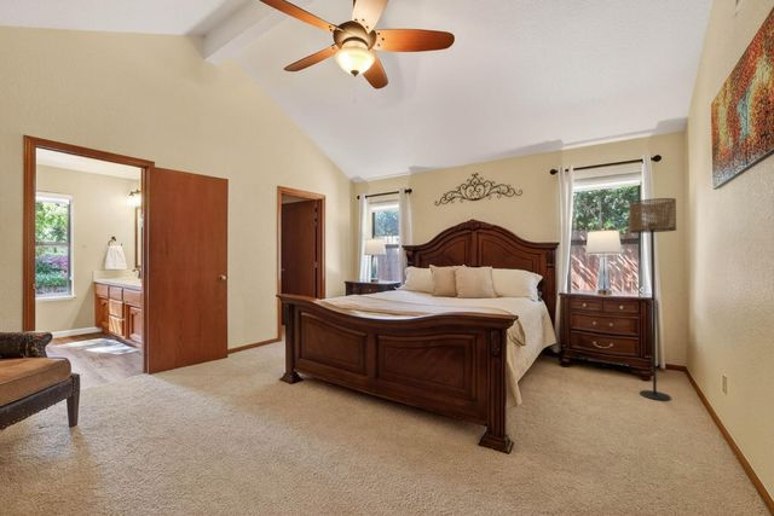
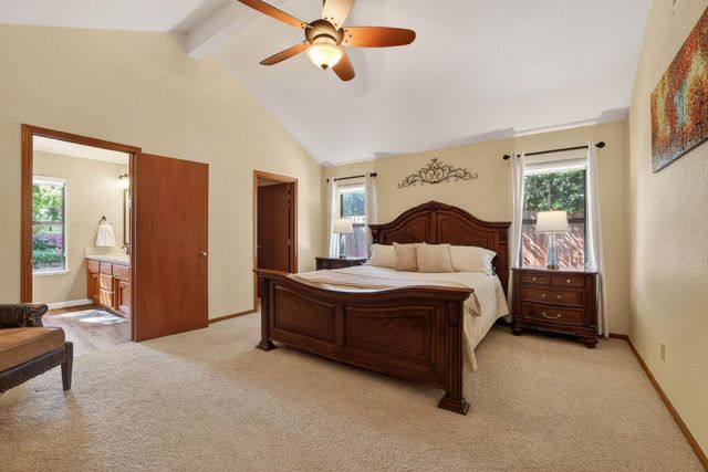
- floor lamp (653, 297)
